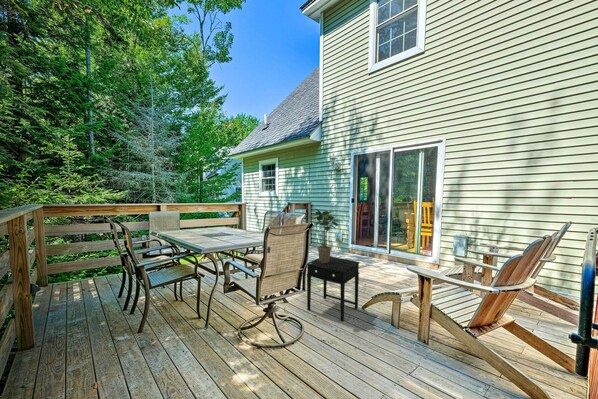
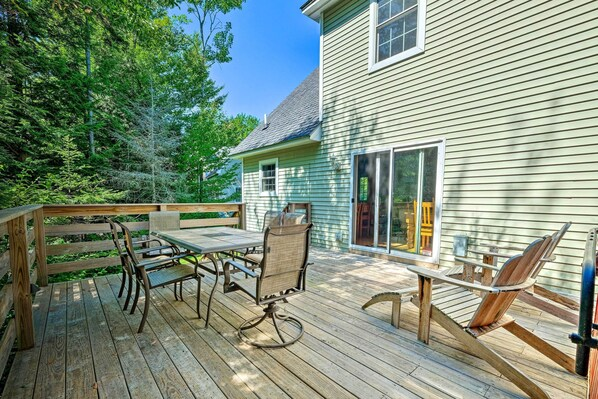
- potted plant (326, 234)
- side table (333, 282)
